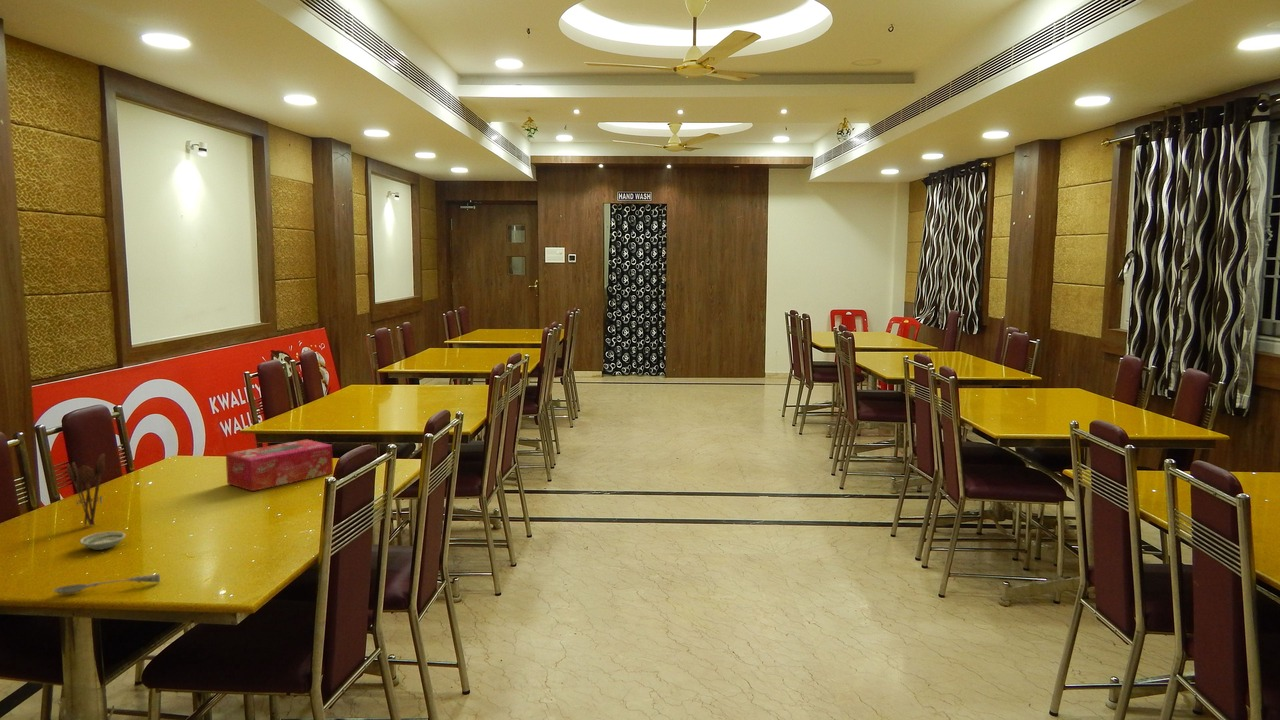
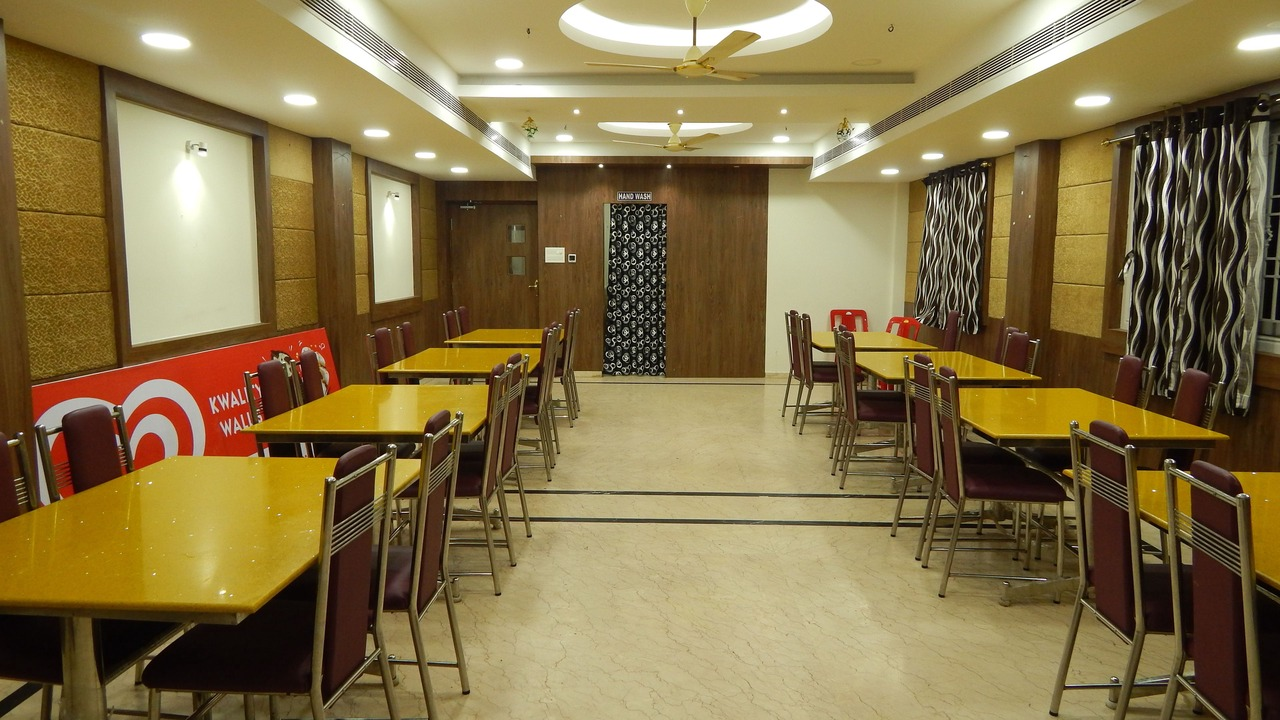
- tissue box (280, 463)
- utensil holder (89, 490)
- soupspoon (108, 582)
- saucer (103, 541)
